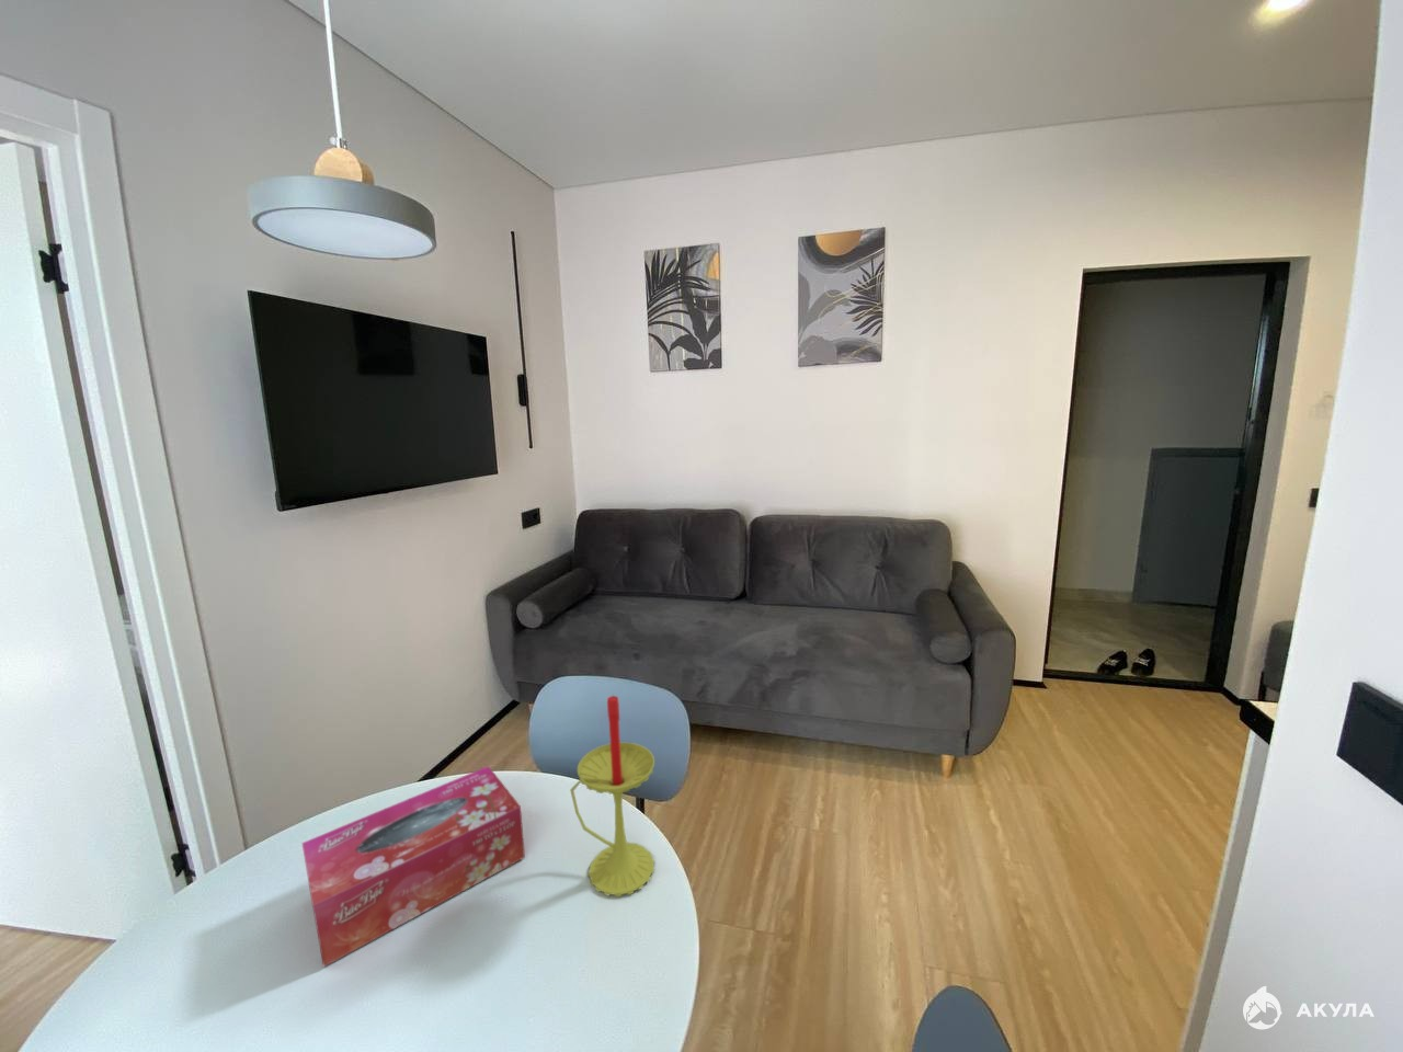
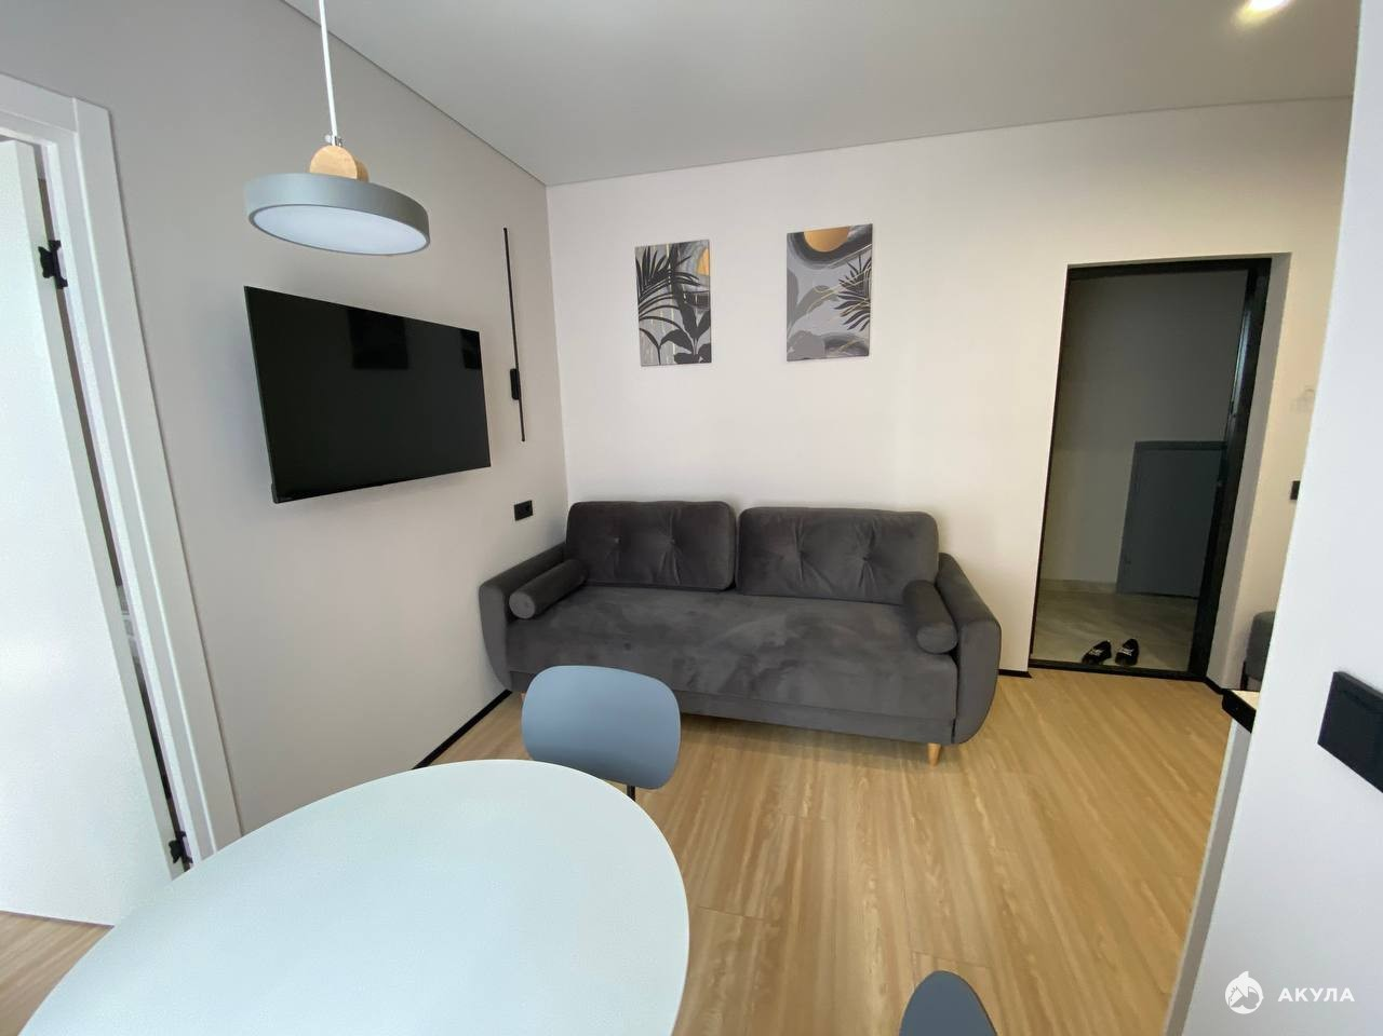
- tissue box (419, 851)
- candle (615, 782)
